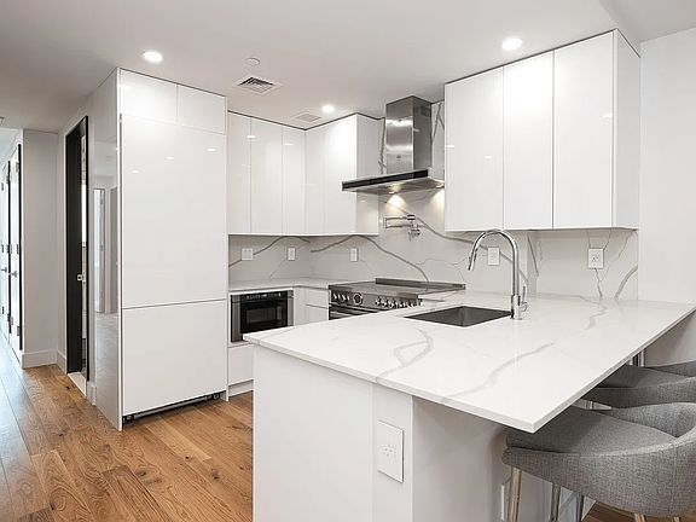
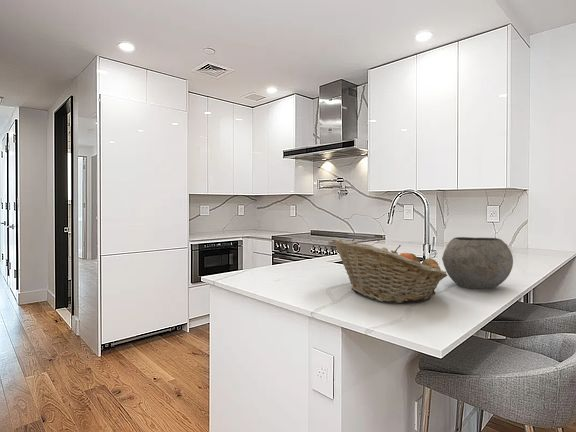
+ bowl (476, 262)
+ fruit basket (384, 265)
